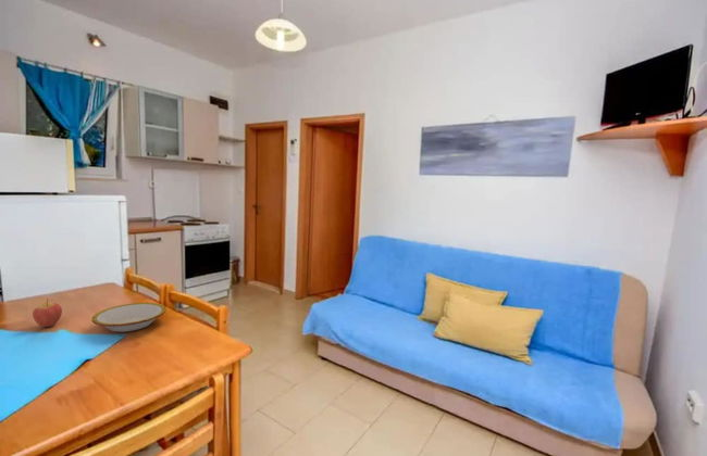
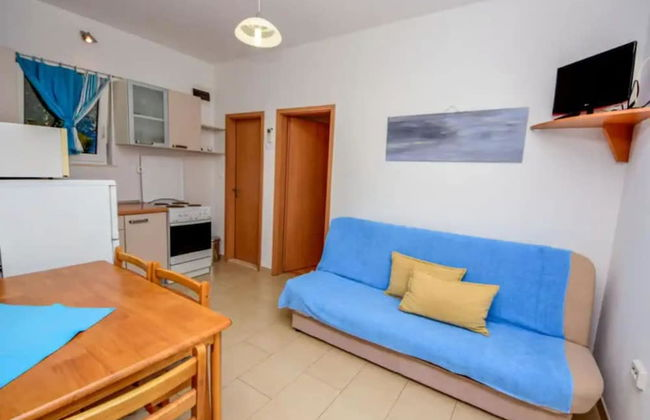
- bowl (131, 318)
- fruit (47, 312)
